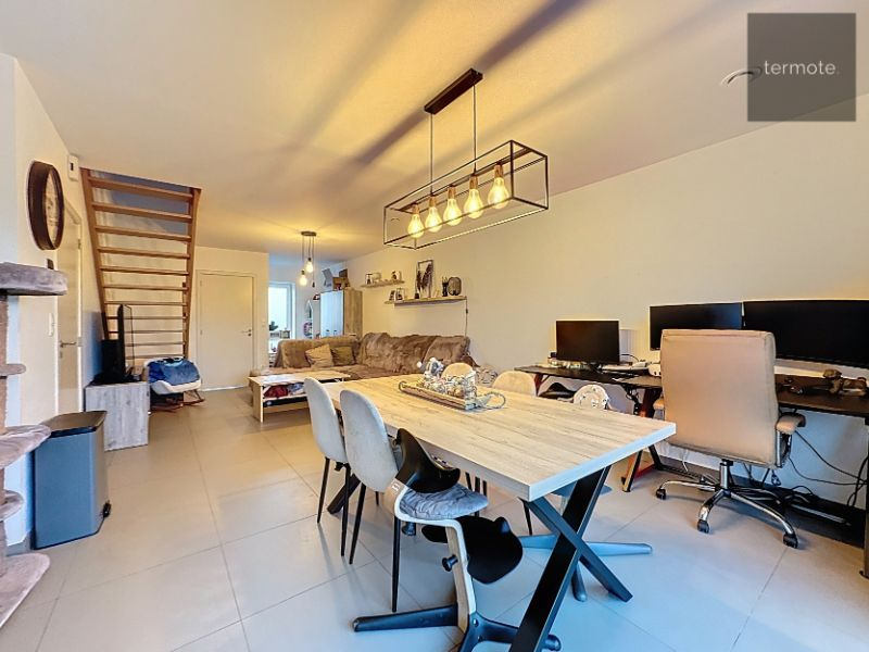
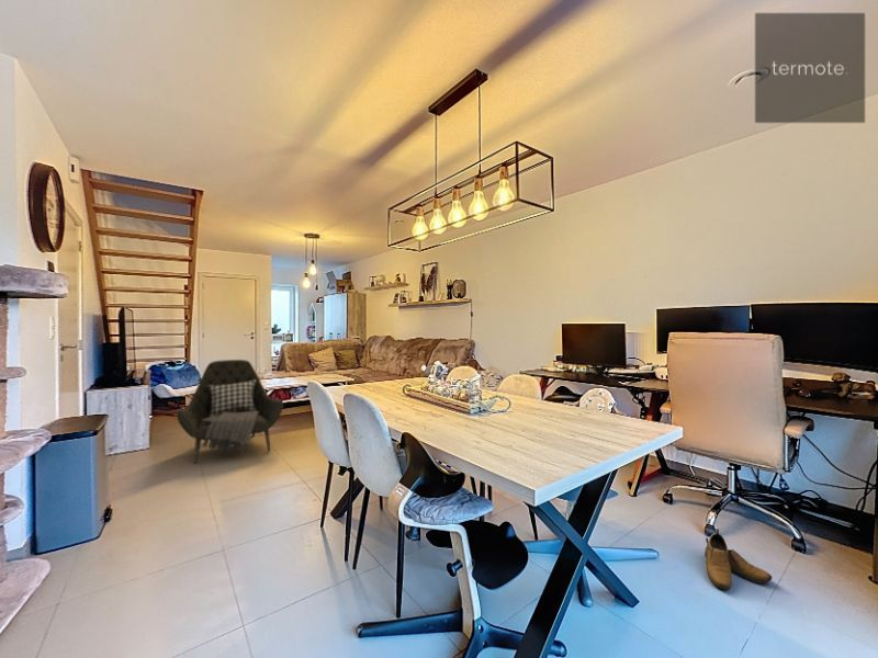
+ armchair (232, 405)
+ shoe (729, 557)
